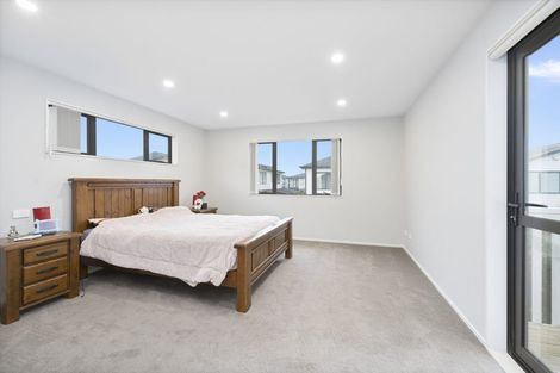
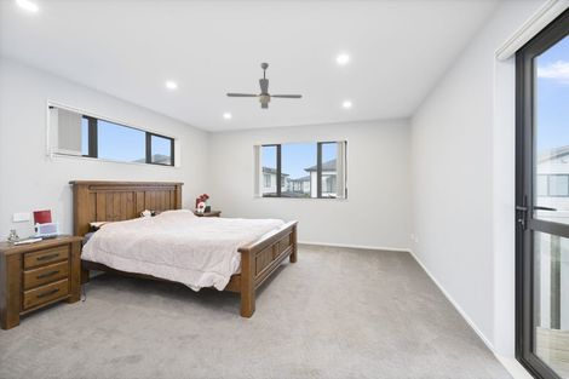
+ ceiling fan (264, 82)
